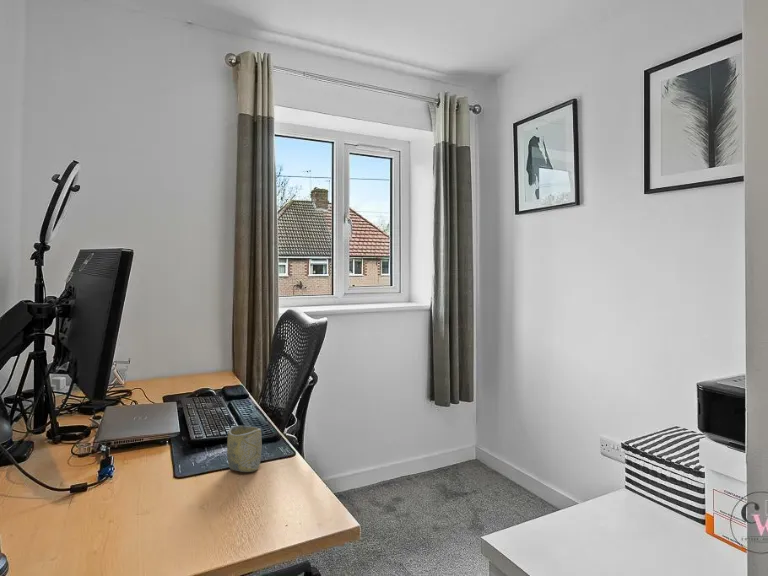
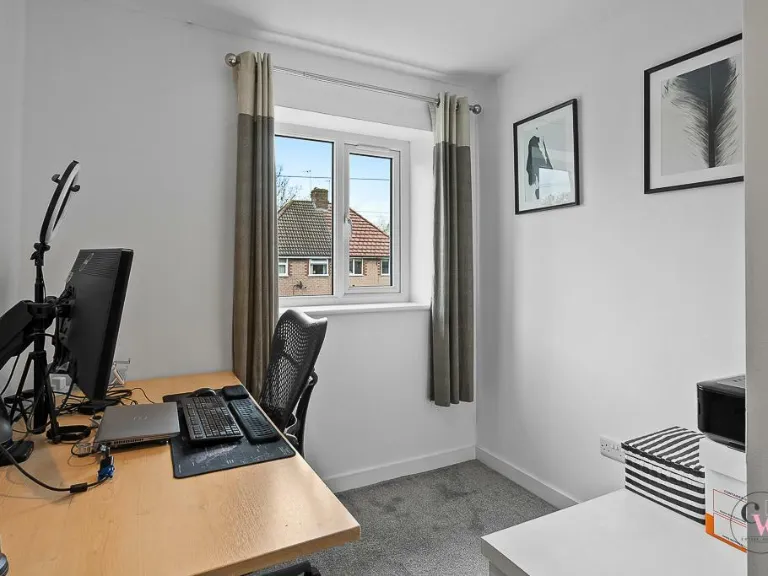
- cup (244, 448)
